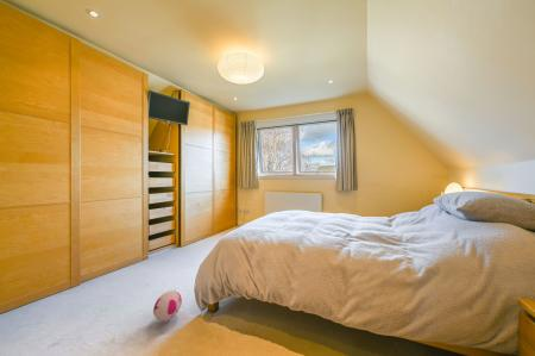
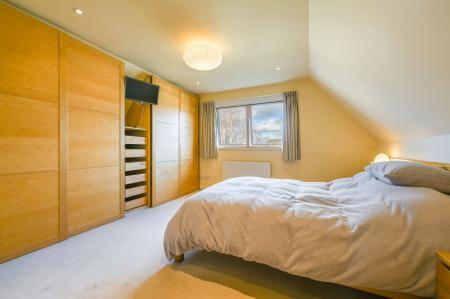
- plush toy (168, 306)
